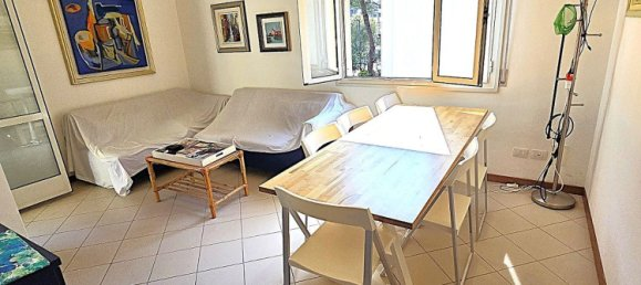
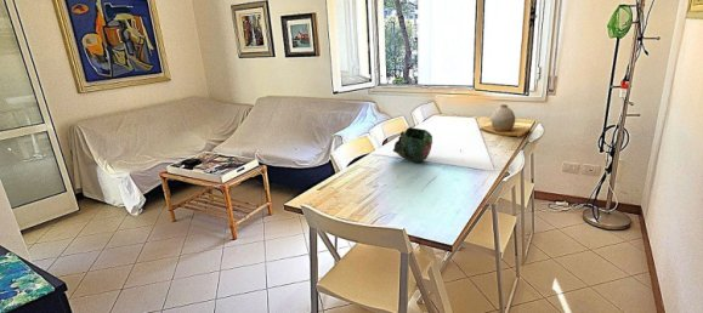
+ vase (503, 118)
+ decorative bowl (412, 144)
